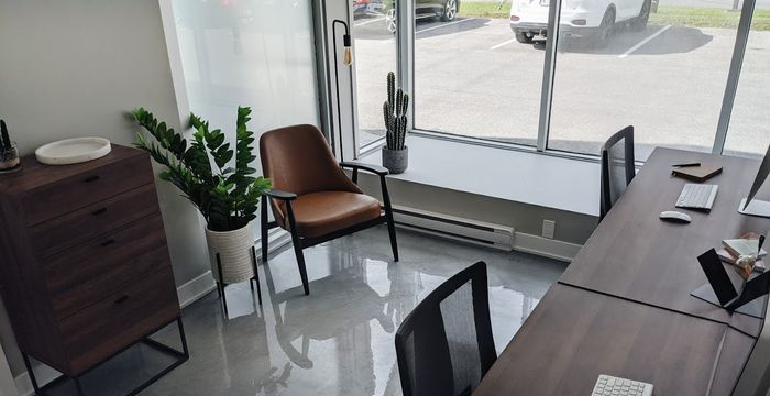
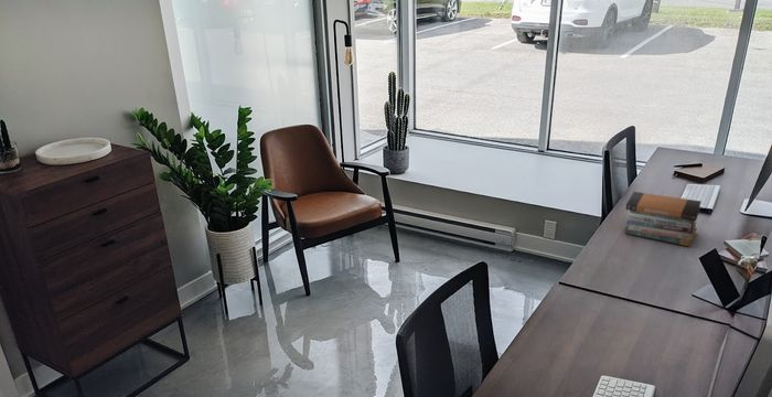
+ book stack (661, 217)
